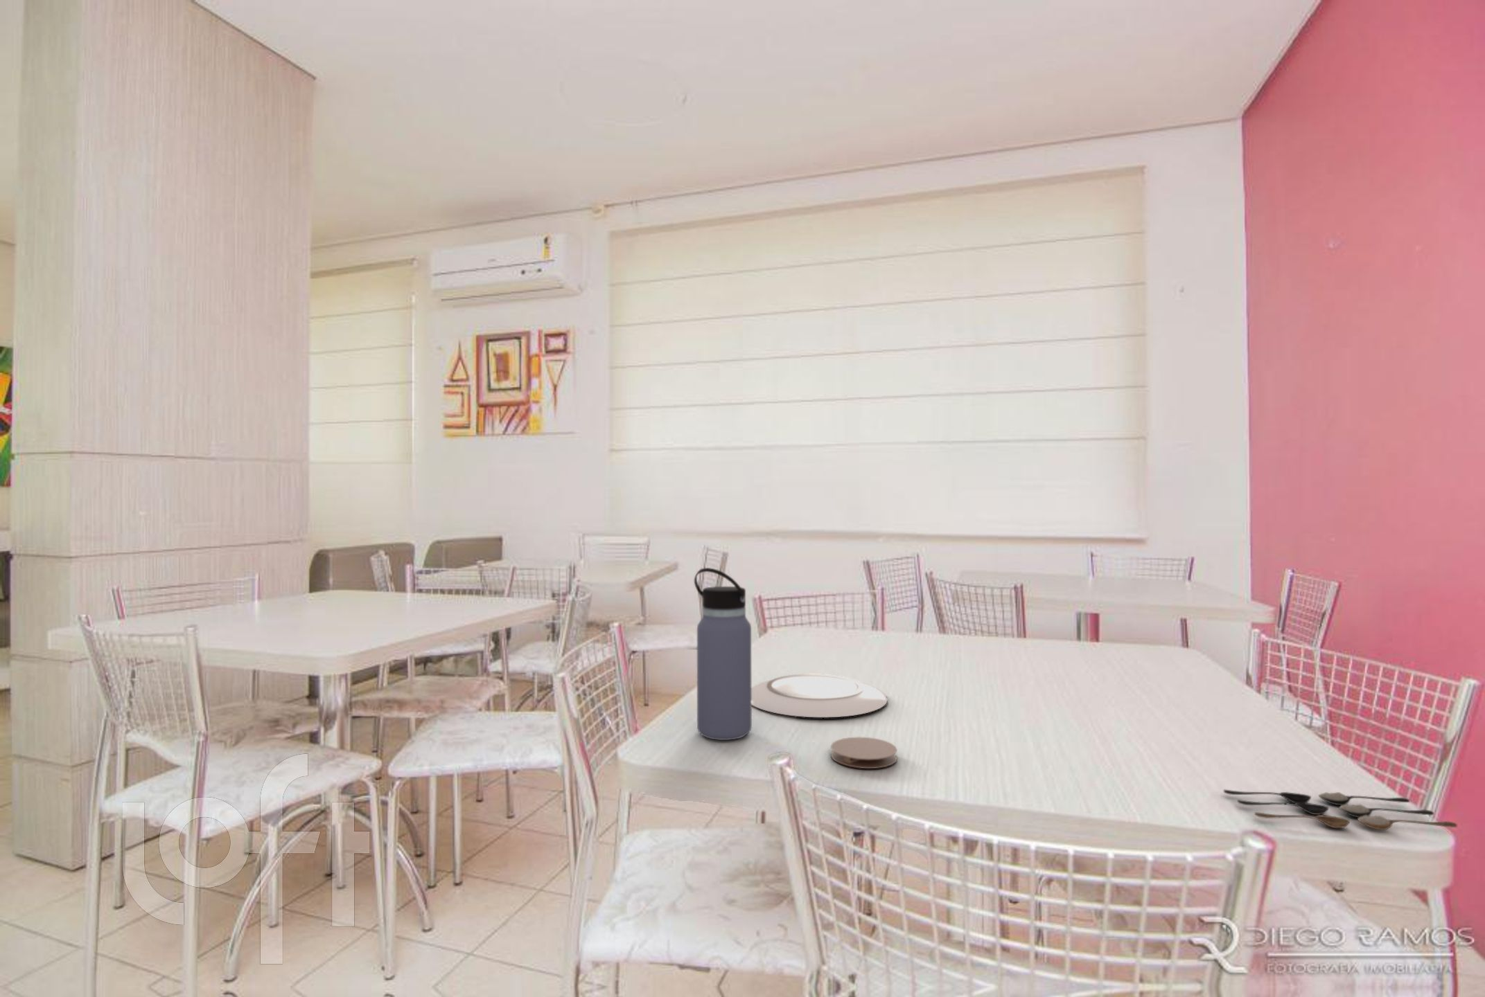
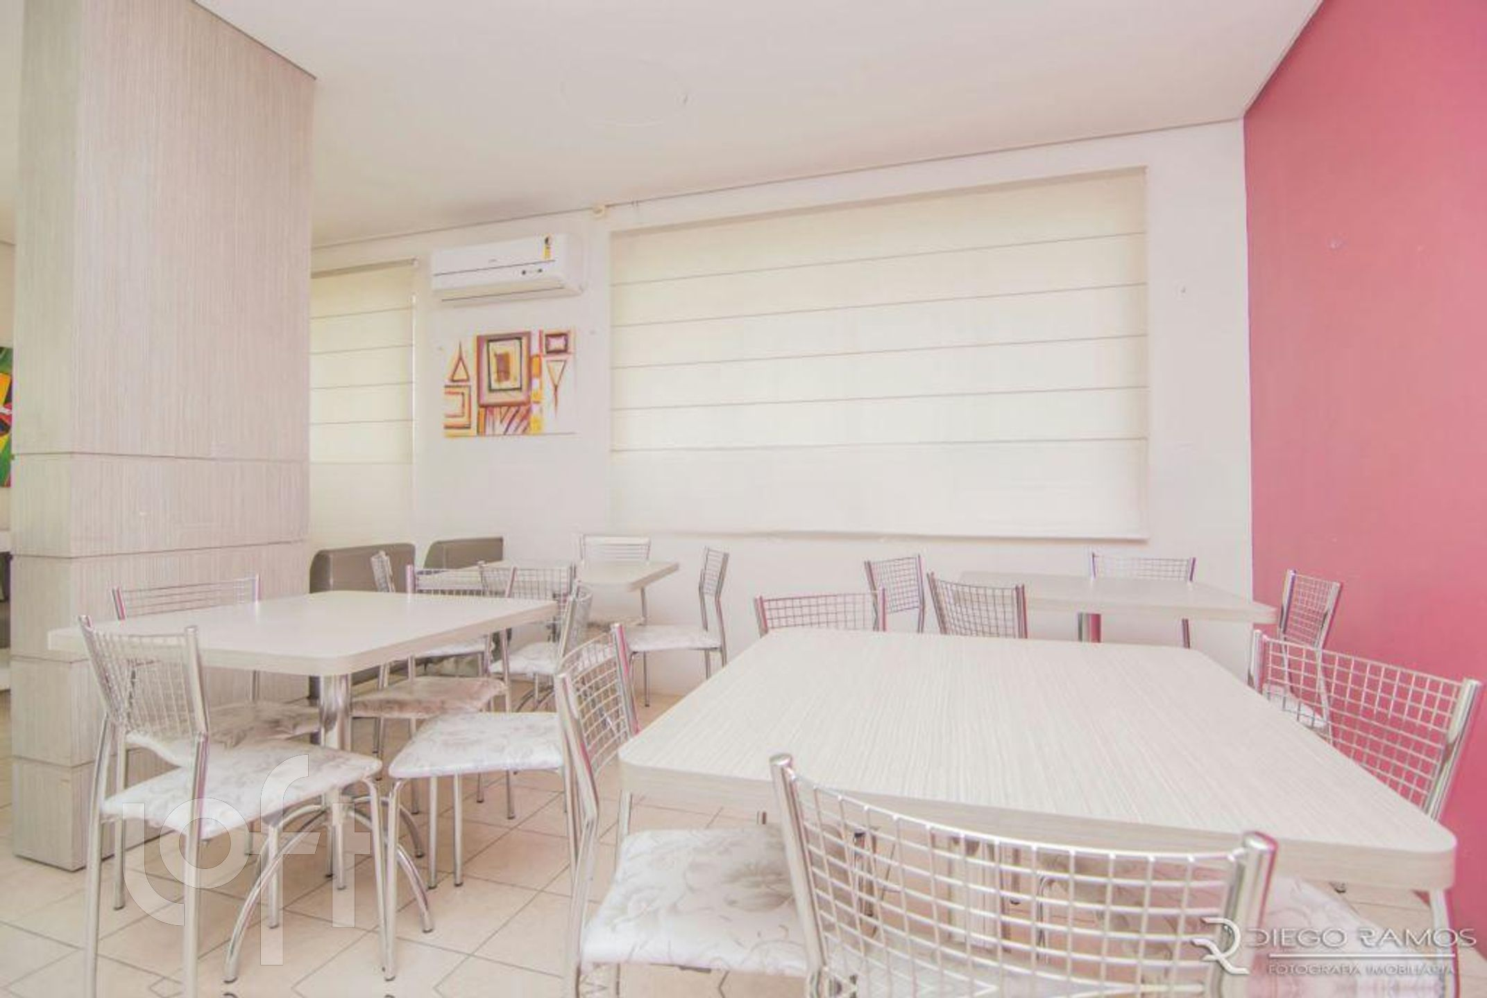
- water bottle (722, 650)
- coaster (864, 752)
- plate (815, 691)
- spoon (1334, 803)
